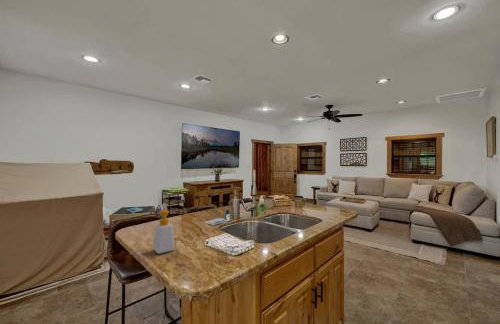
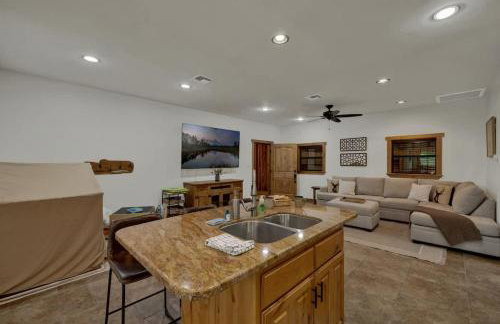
- soap bottle (162, 229)
